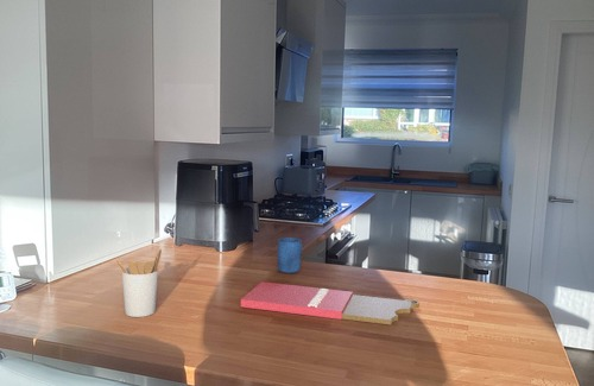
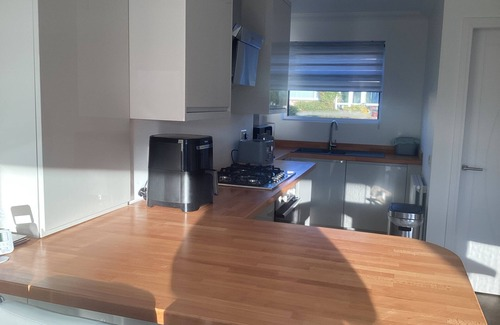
- utensil holder (140, 283)
- mug (291, 254)
- cutting board (331, 300)
